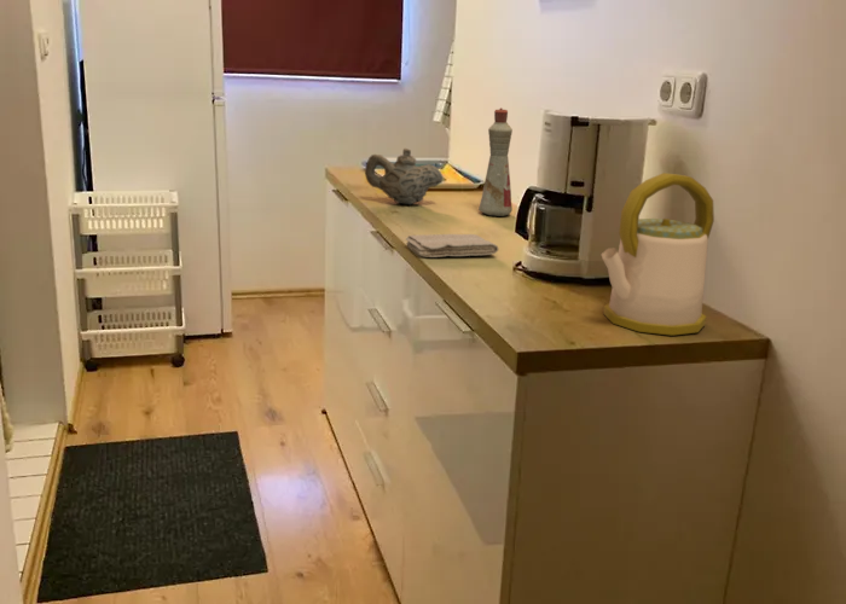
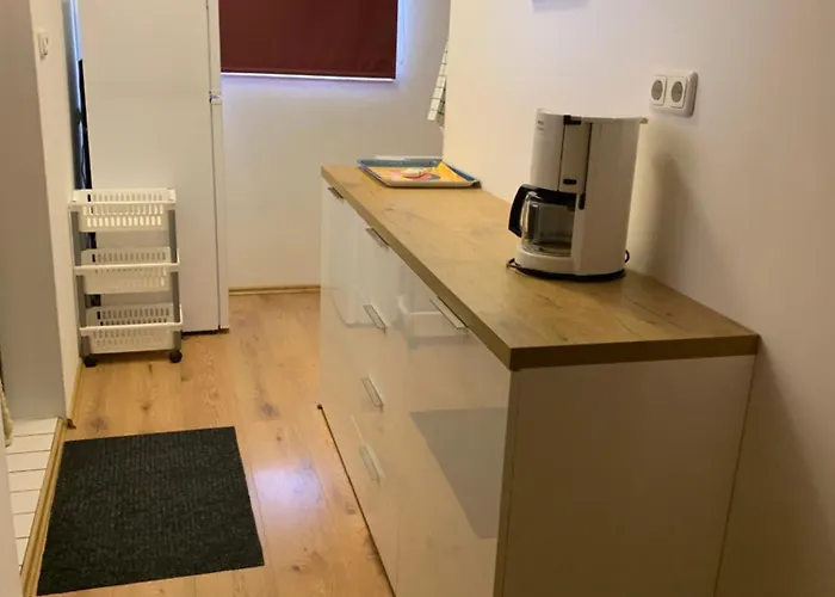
- bottle (498, 161)
- washcloth (450, 244)
- kettle (654, 248)
- teapot (404, 175)
